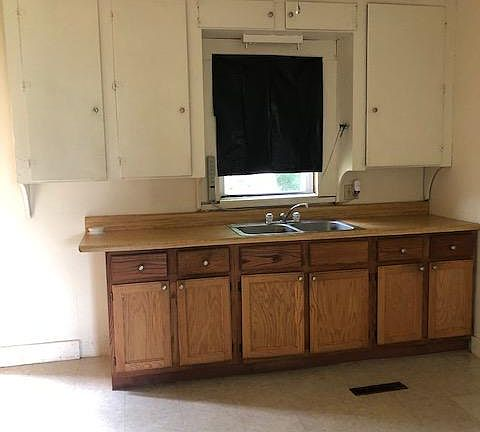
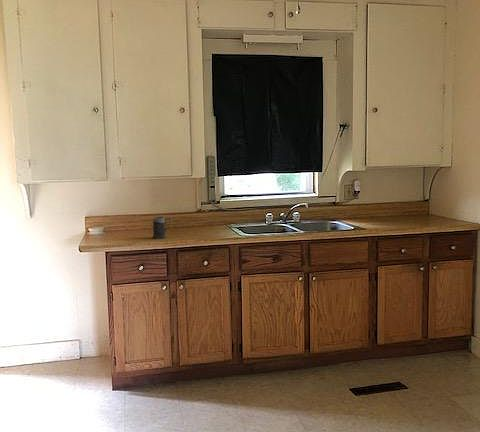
+ mug (162, 226)
